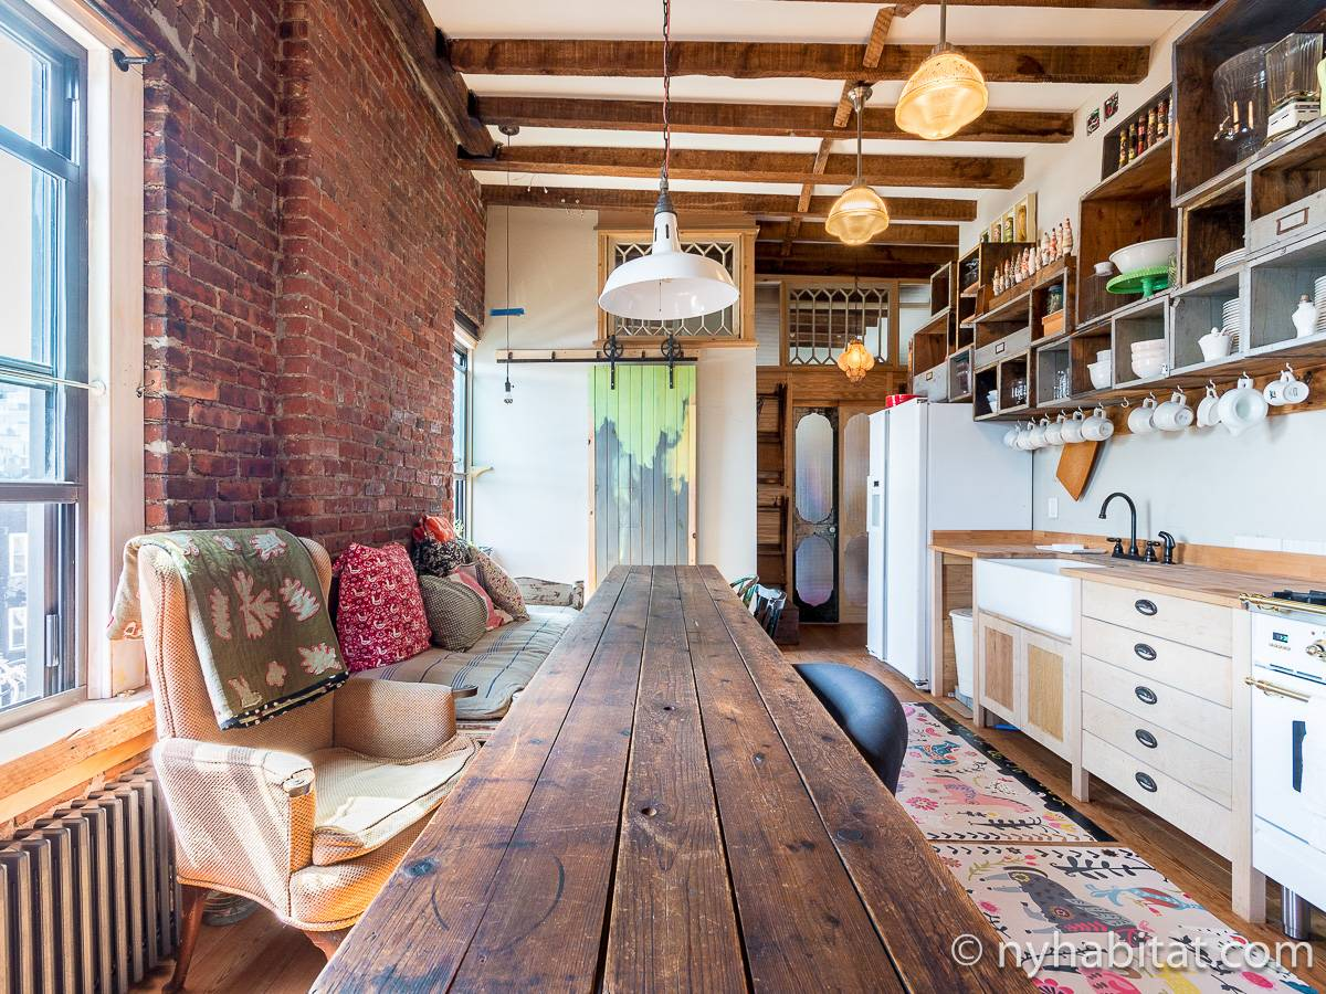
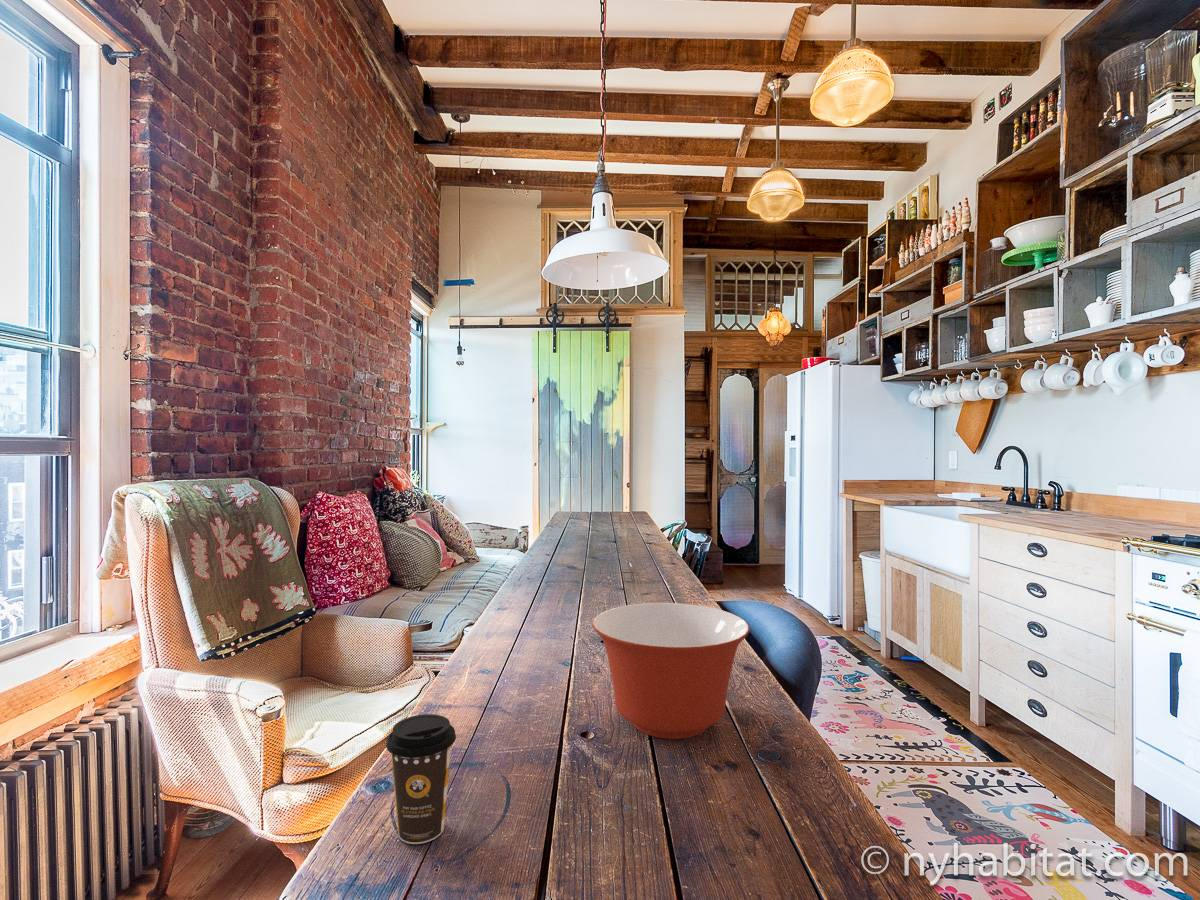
+ coffee cup (421, 777)
+ mixing bowl (669, 671)
